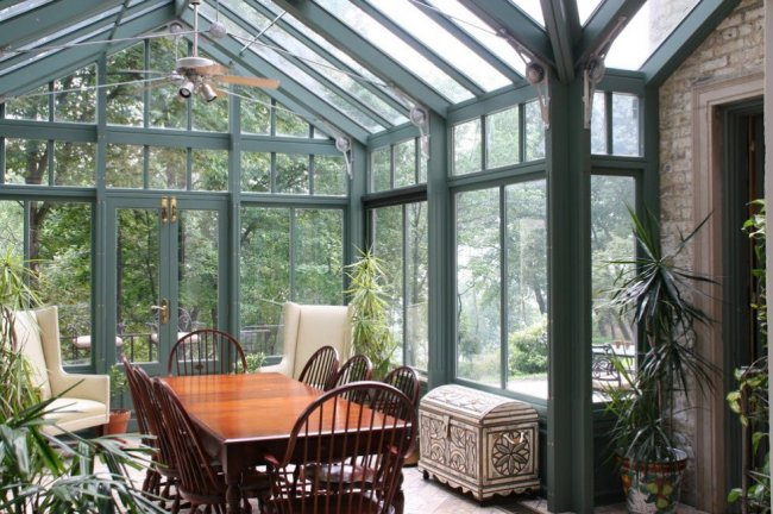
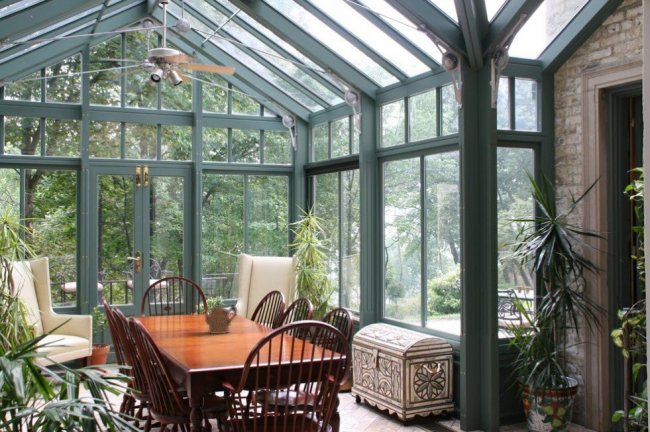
+ coffeepot (219, 317)
